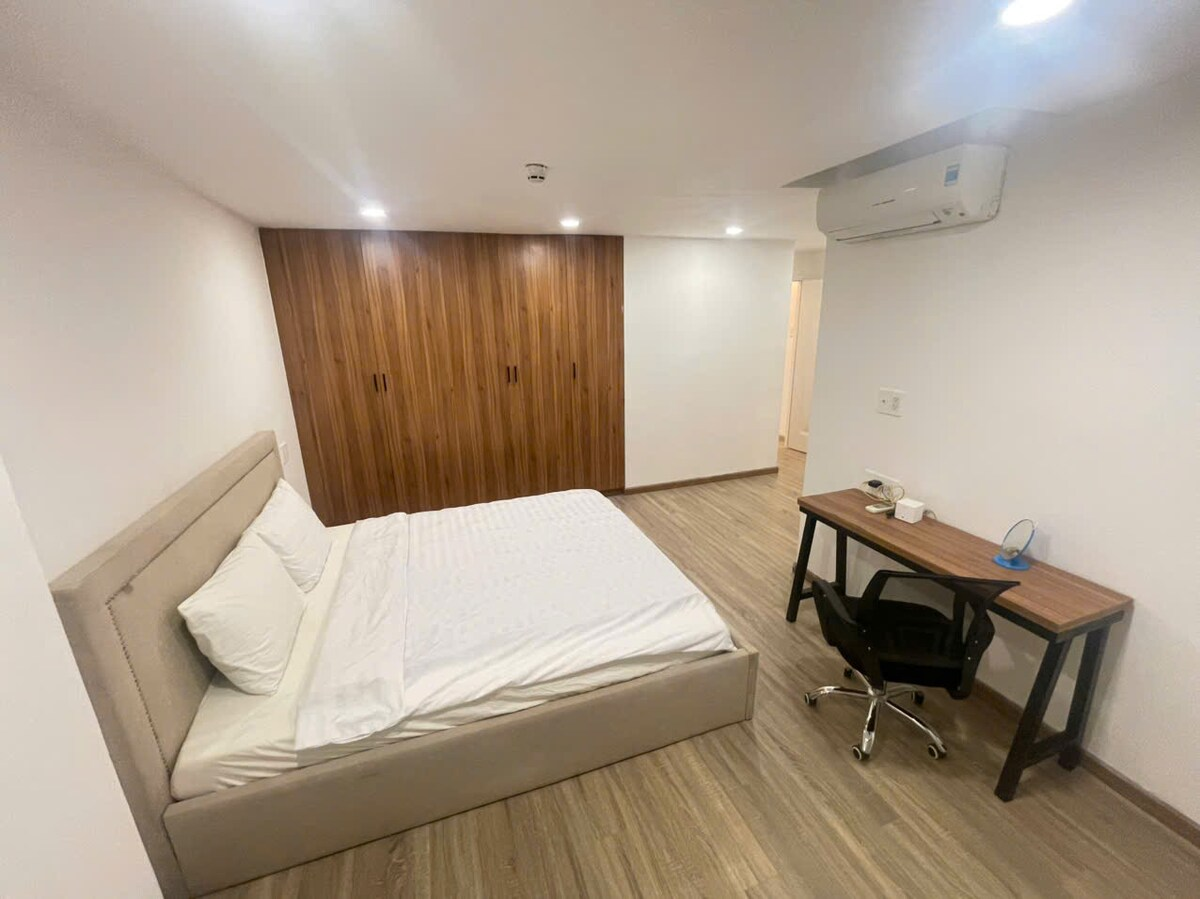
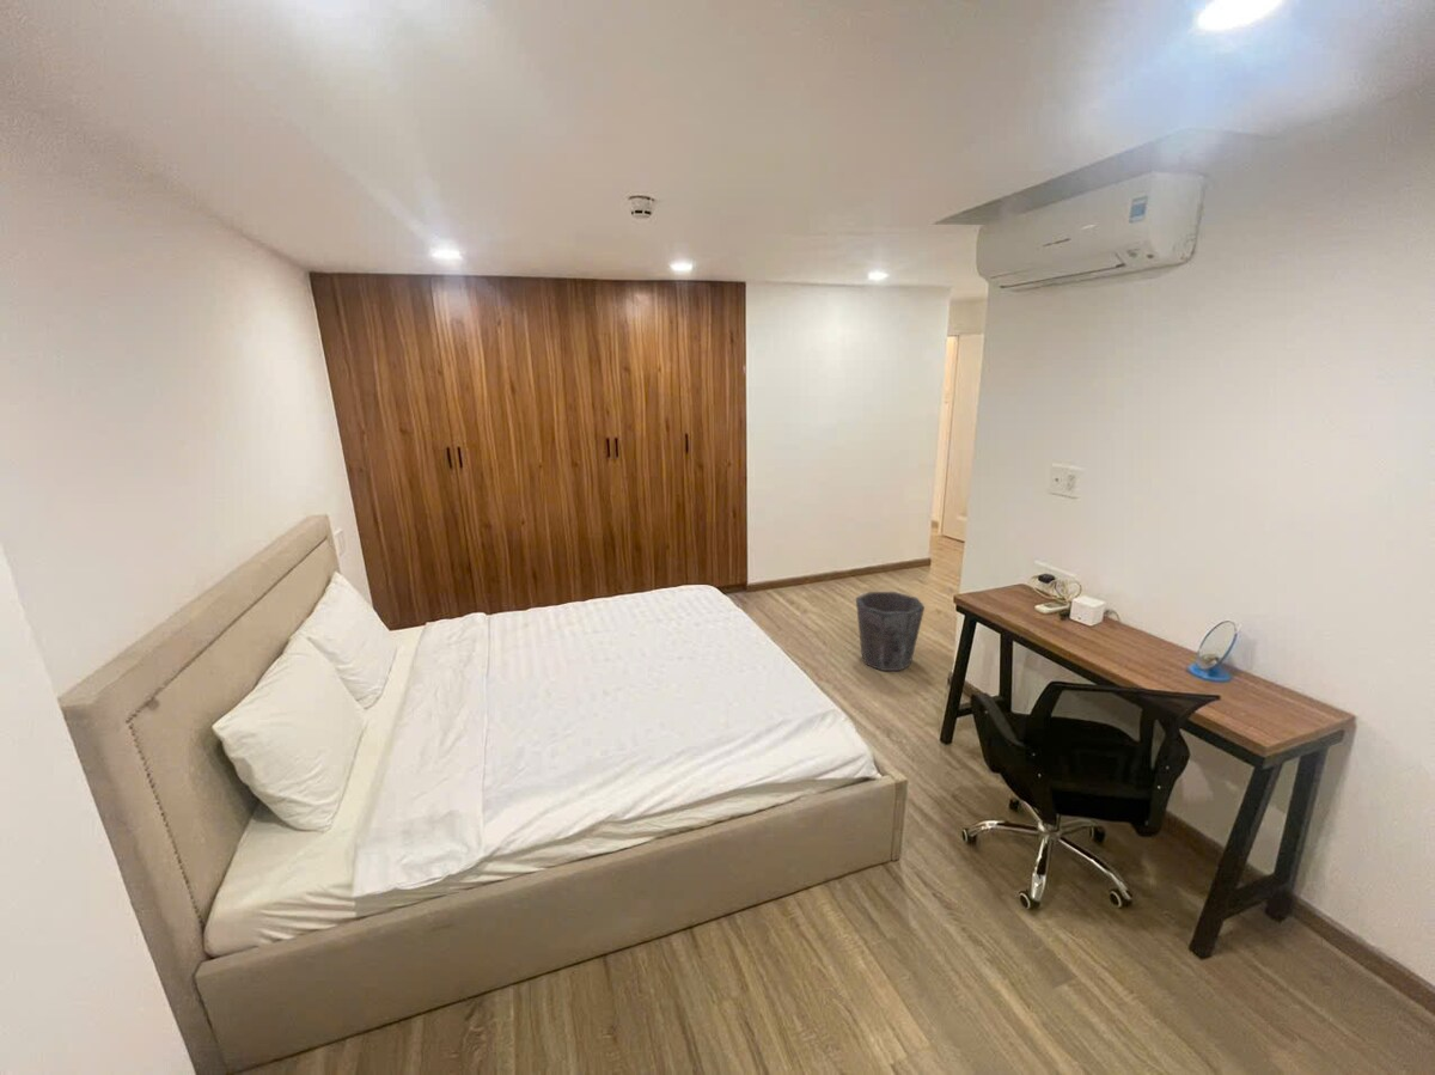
+ waste bin (887, 631)
